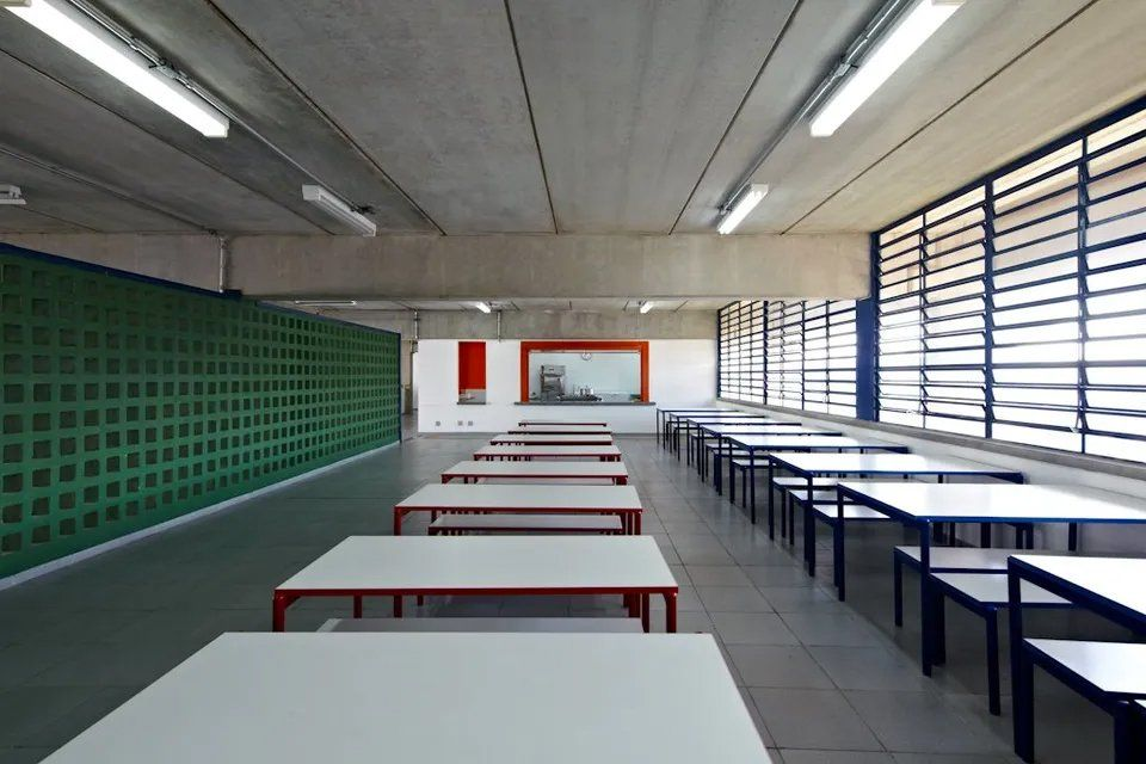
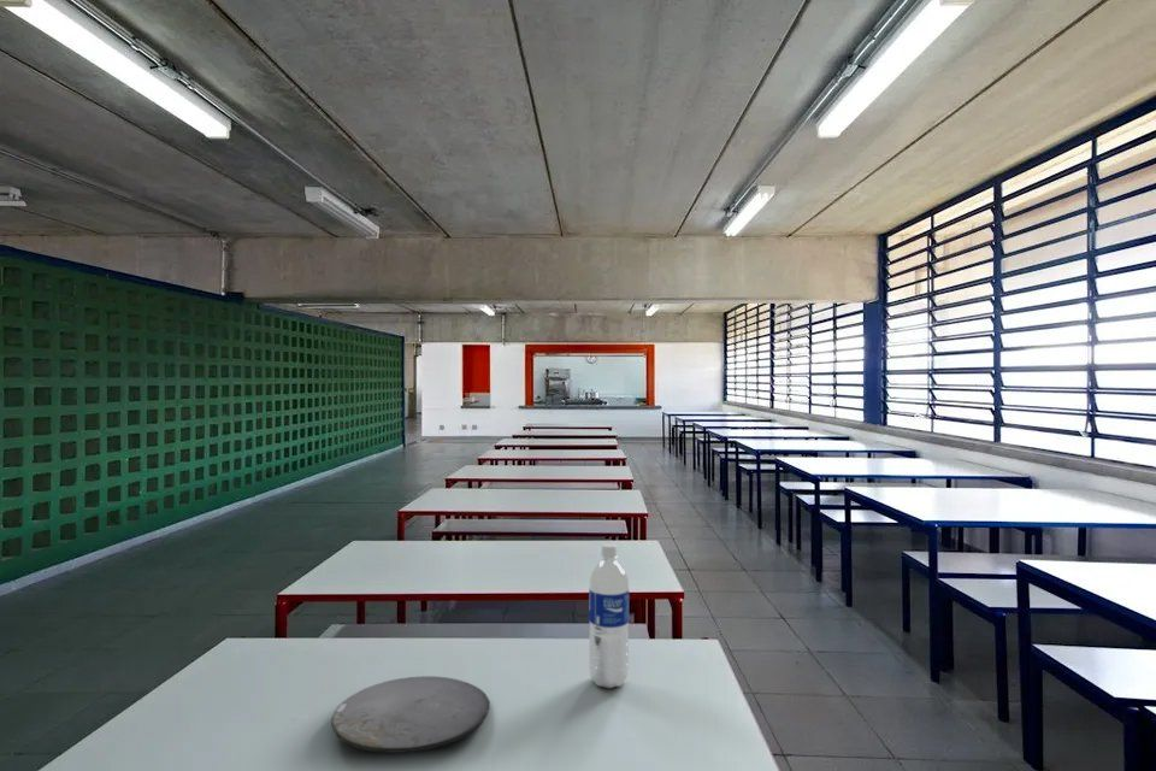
+ water bottle (608, 612)
+ plate (413, 710)
